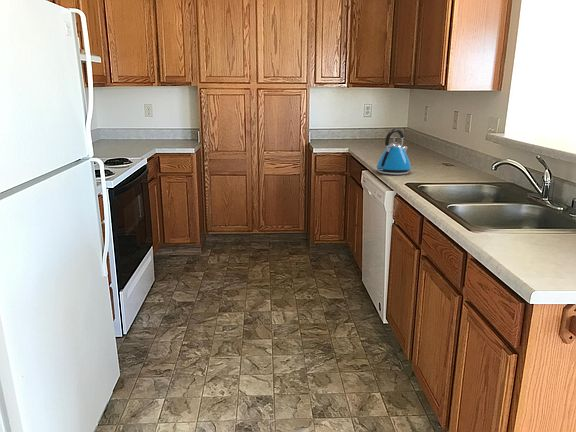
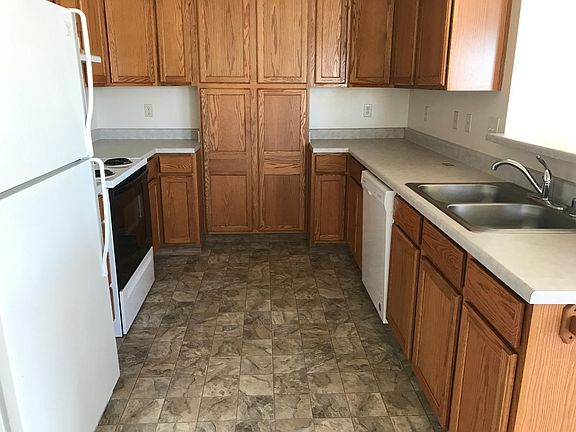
- kettle (393, 150)
